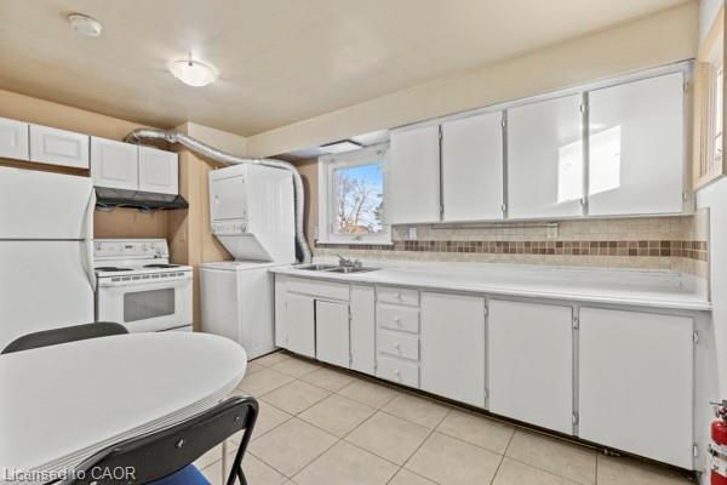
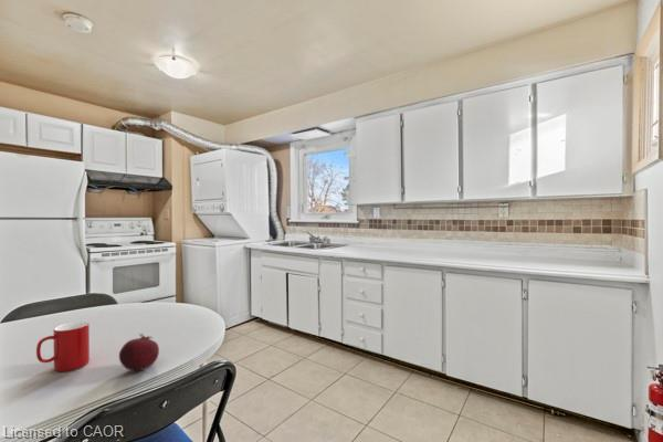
+ fruit (140, 351)
+ cup (64, 347)
